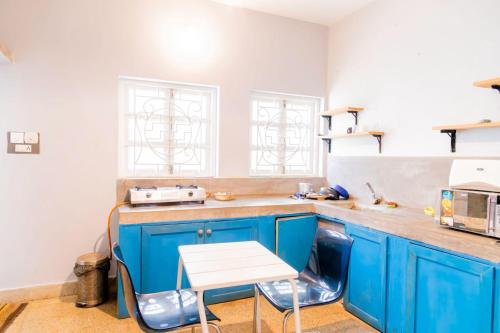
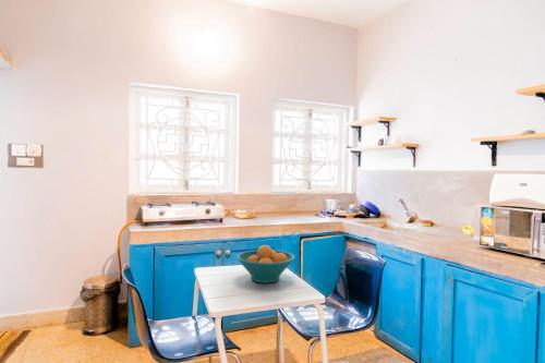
+ fruit bowl (265, 262)
